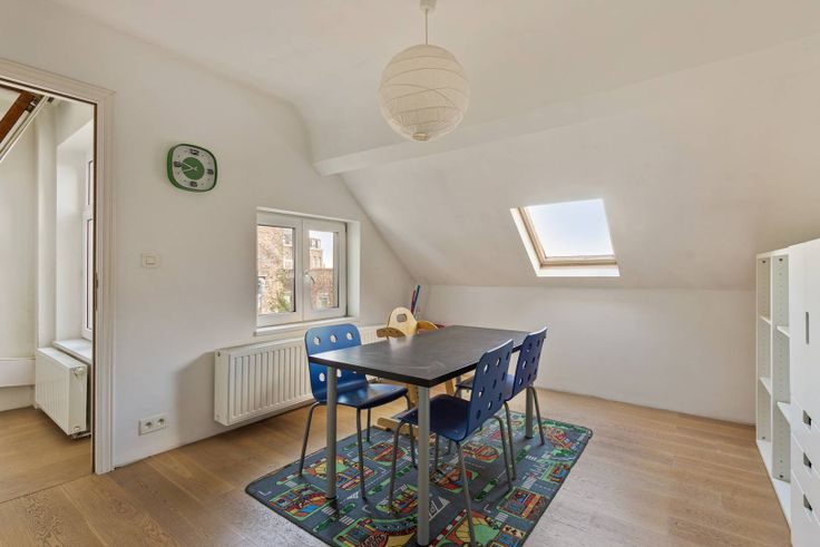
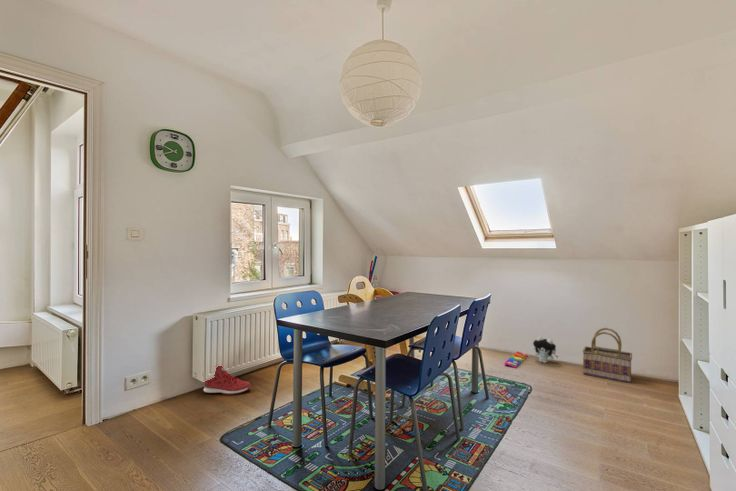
+ sneaker (227, 377)
+ basket (607, 352)
+ plush toy (545, 349)
+ knob puzzle (516, 358)
